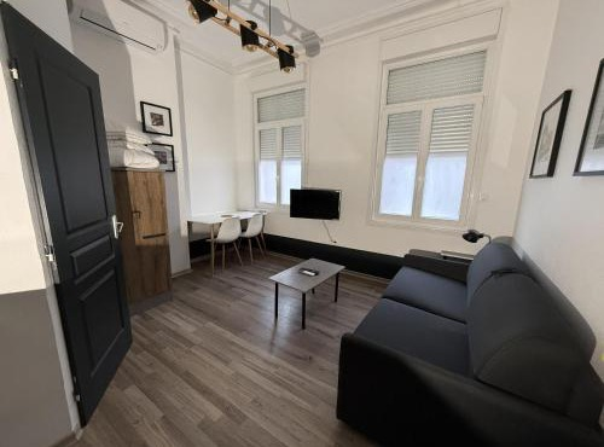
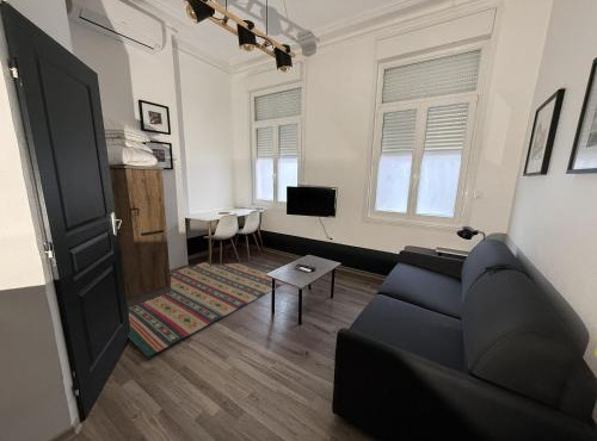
+ rug (220, 279)
